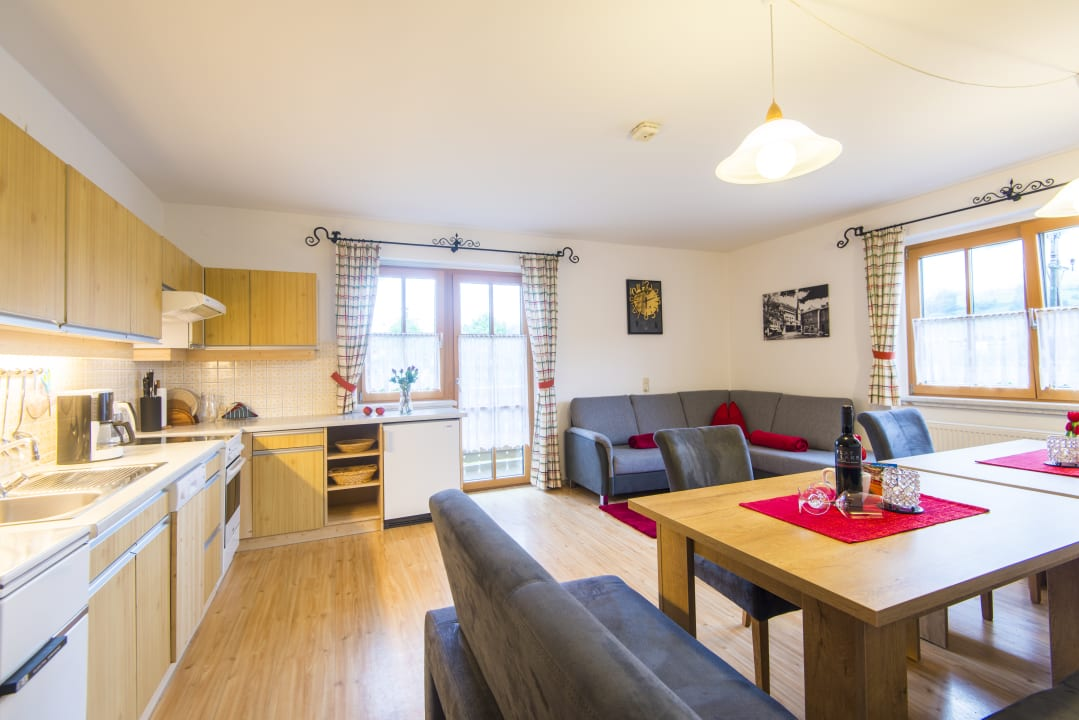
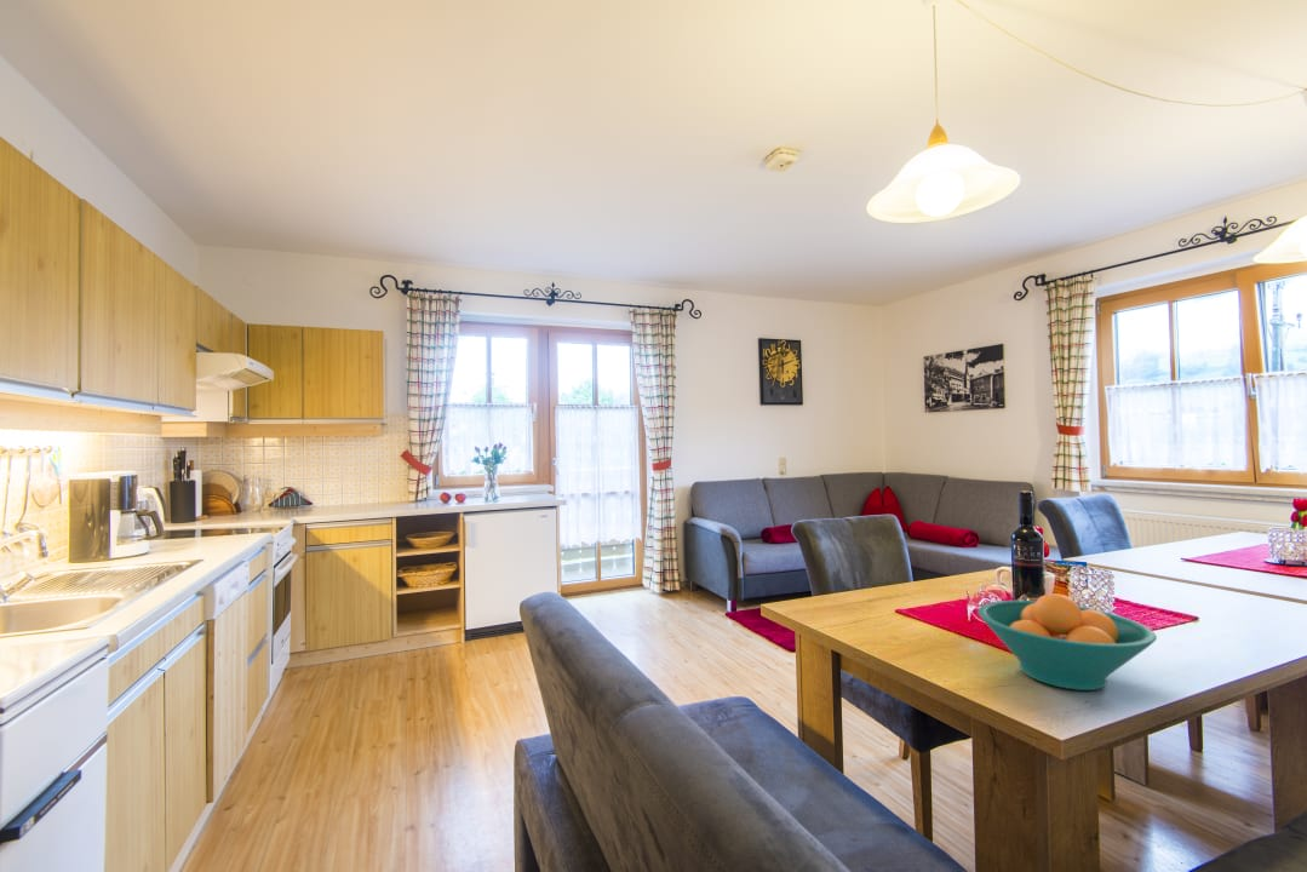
+ fruit bowl (1060, 635)
